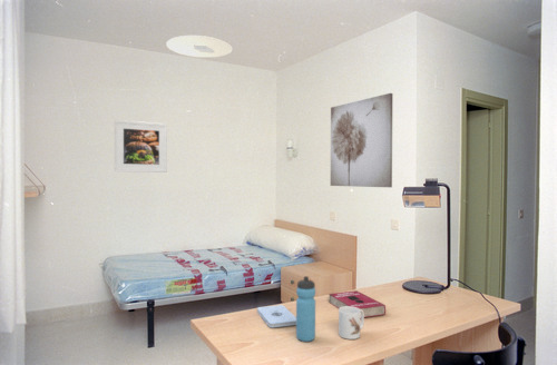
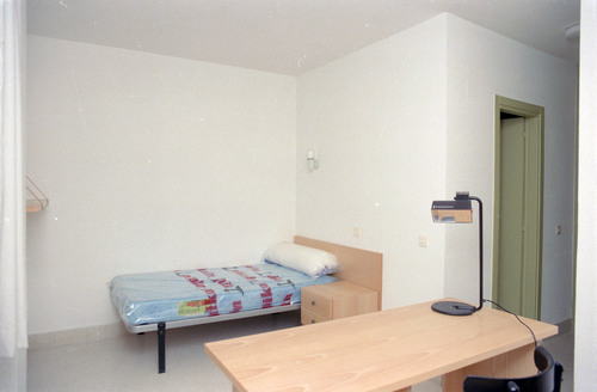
- water bottle (305, 307)
- ceiling light (199, 43)
- wall art (358, 144)
- notepad (276, 315)
- book (355, 303)
- mug (352, 320)
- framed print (141, 147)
